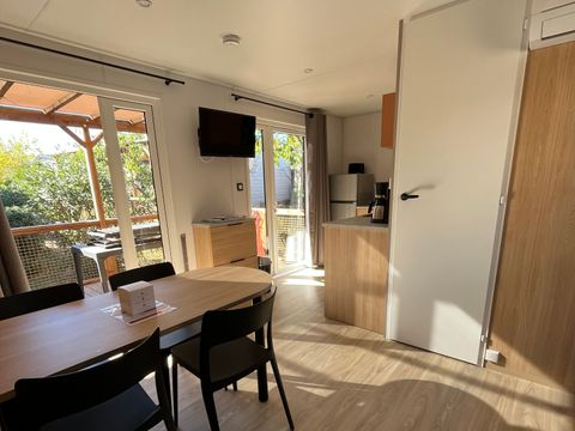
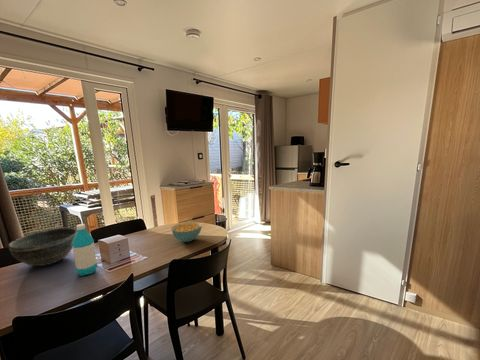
+ bowl (47, 248)
+ water bottle (84, 249)
+ cereal bowl (186, 233)
